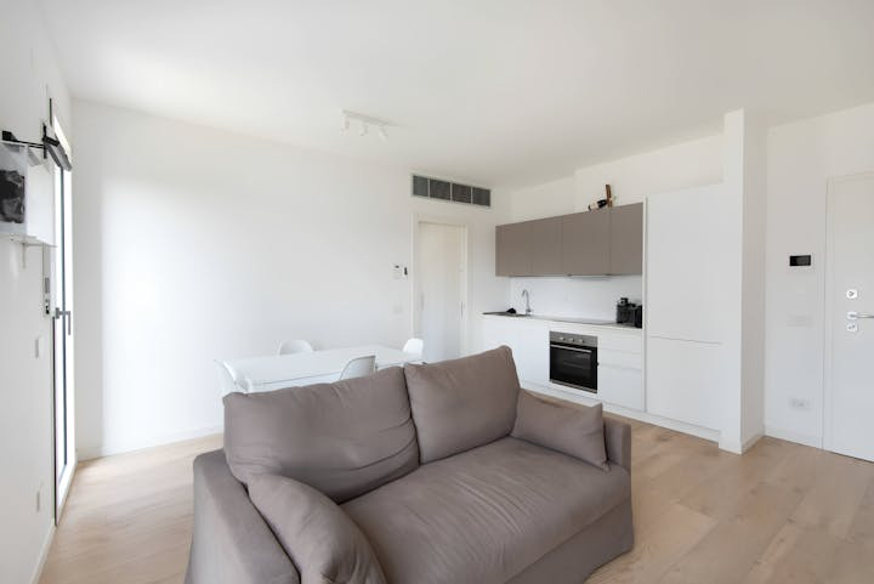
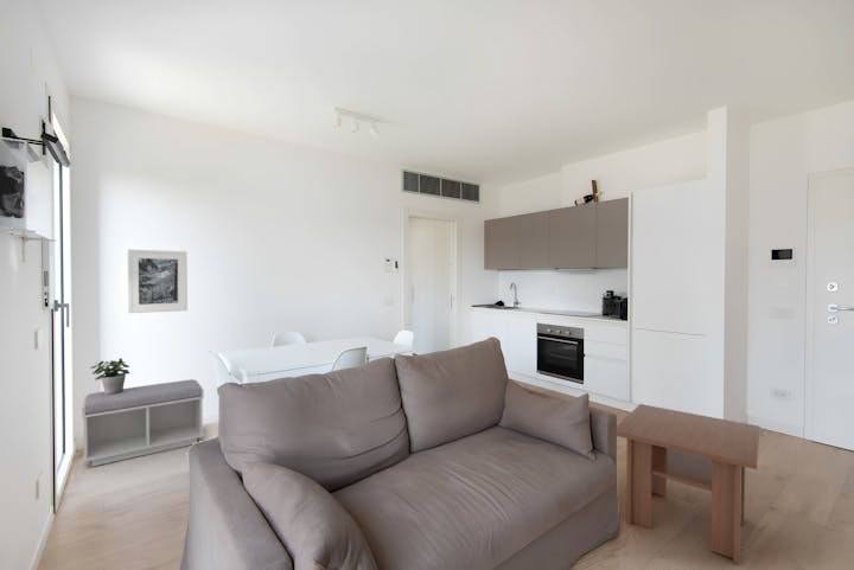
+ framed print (158, 281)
+ bench (146, 417)
+ coffee table (686, 474)
+ potted plant (110, 374)
